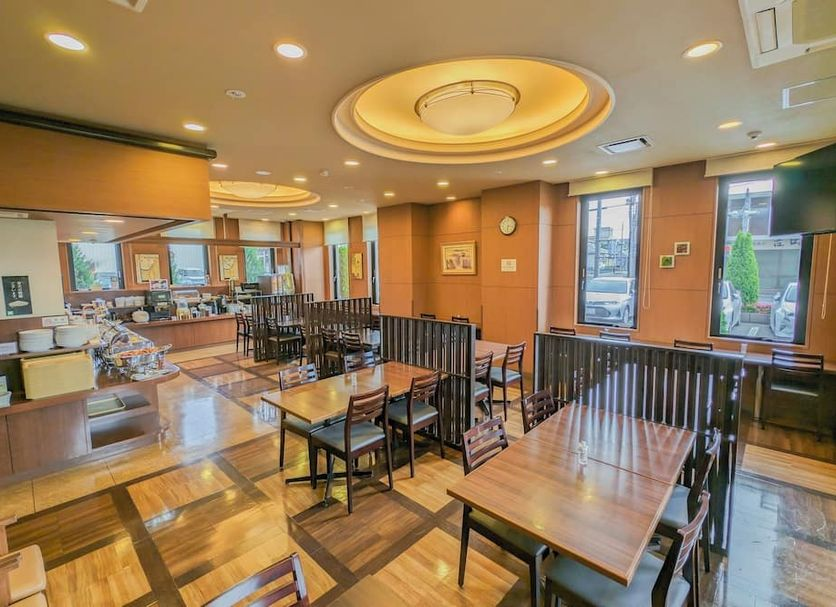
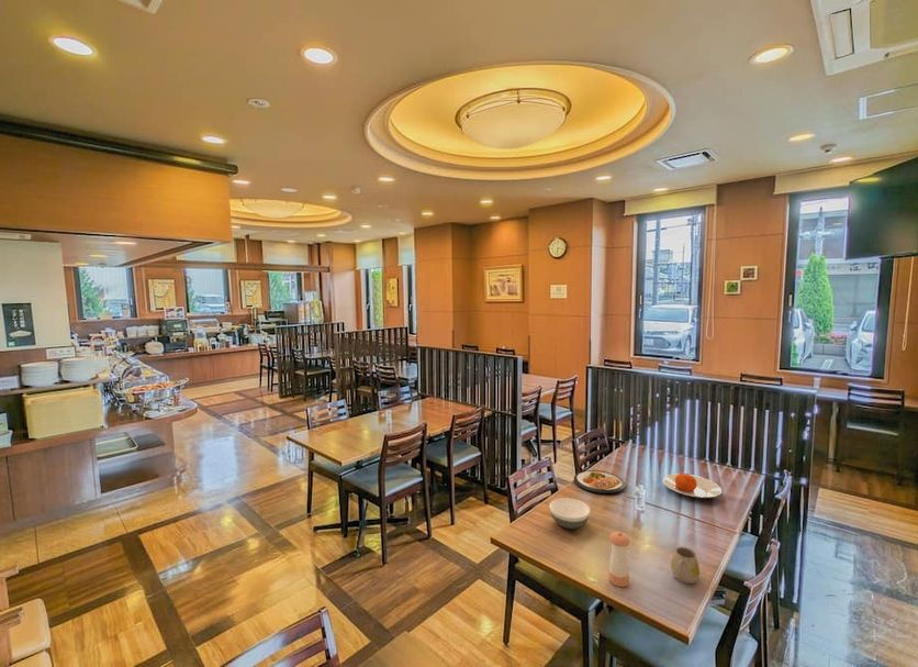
+ plate (691, 482)
+ dish (598, 479)
+ bowl (569, 515)
+ mug (683, 566)
+ pepper shaker (618, 556)
